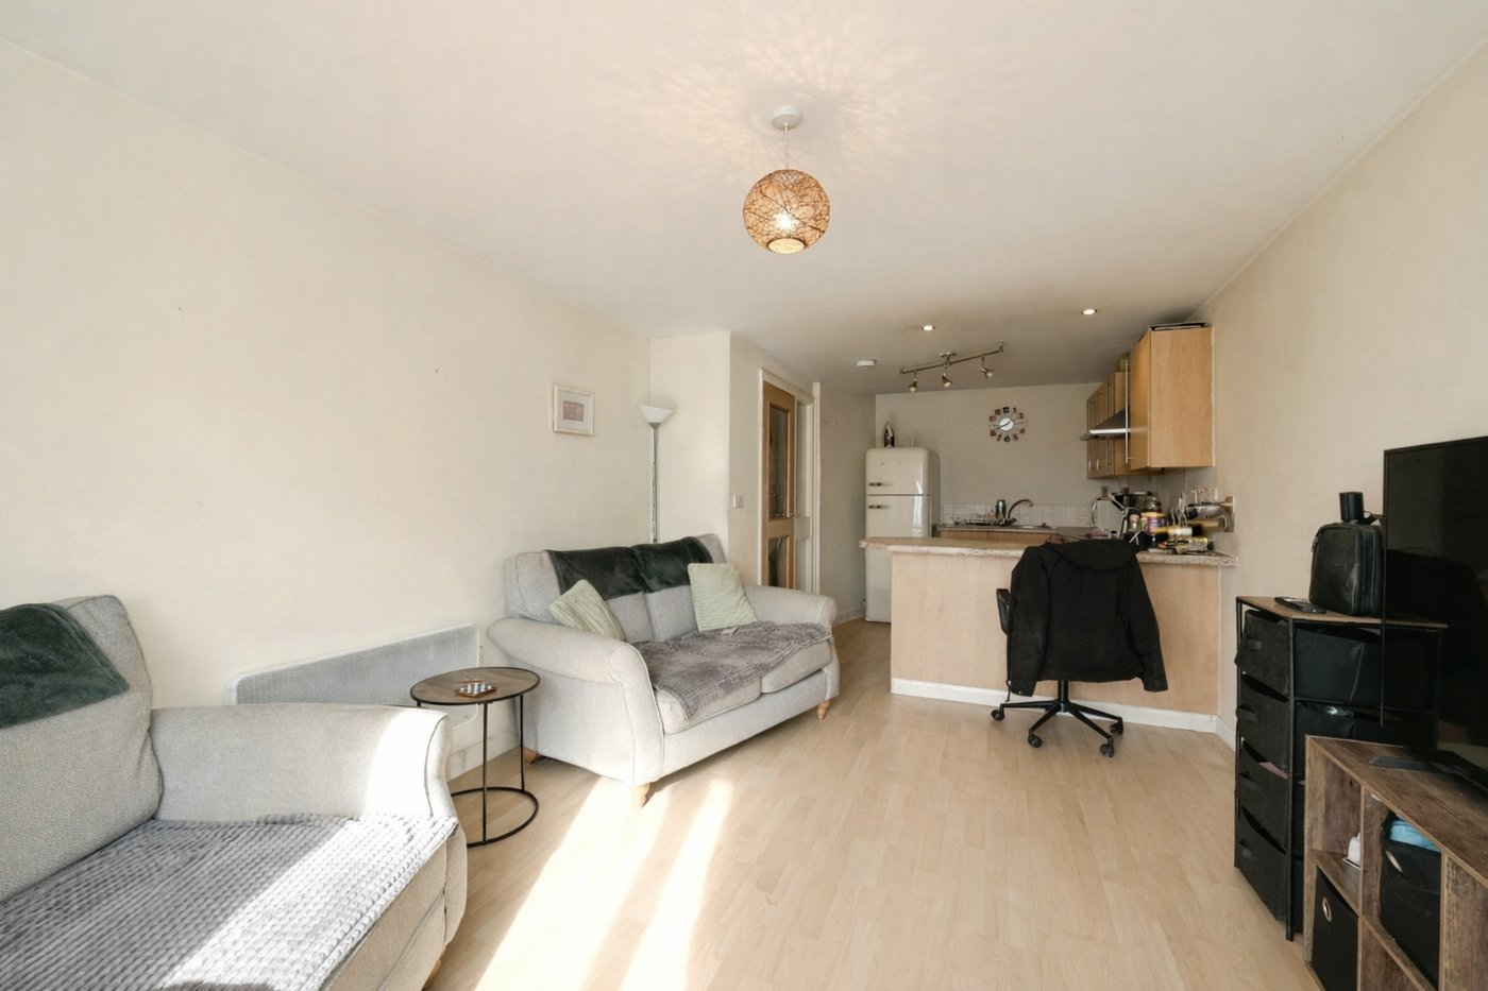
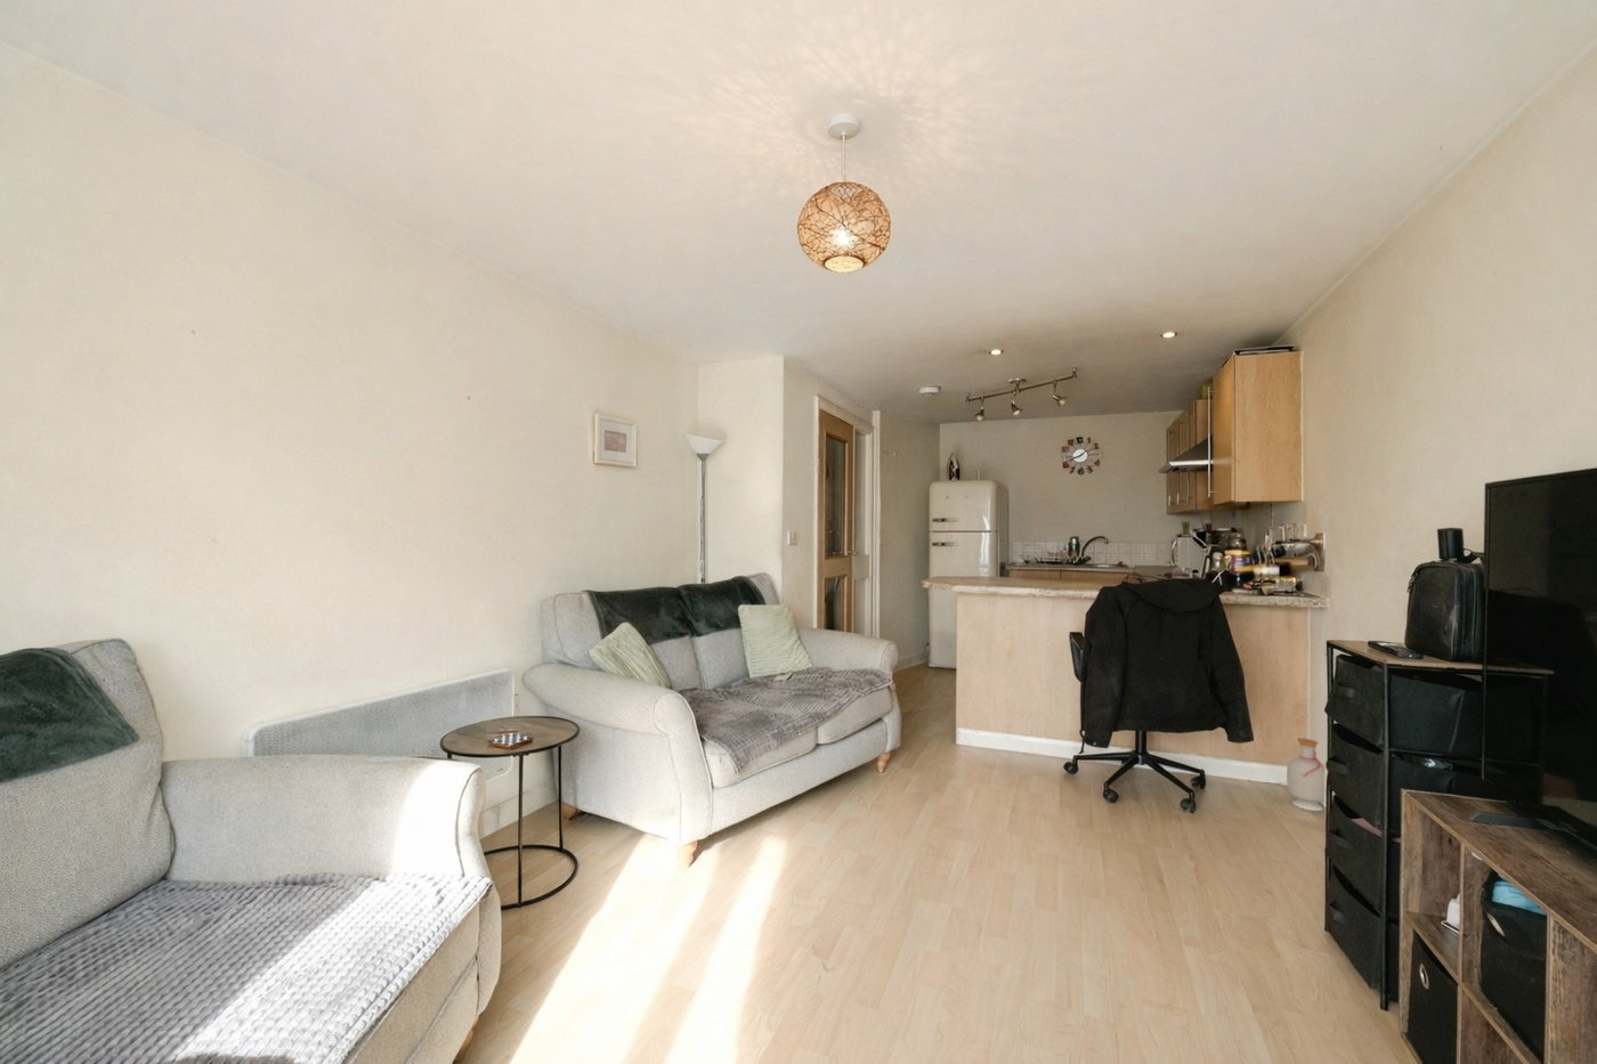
+ bottle (1307, 773)
